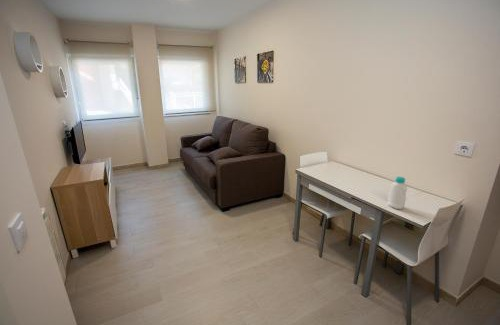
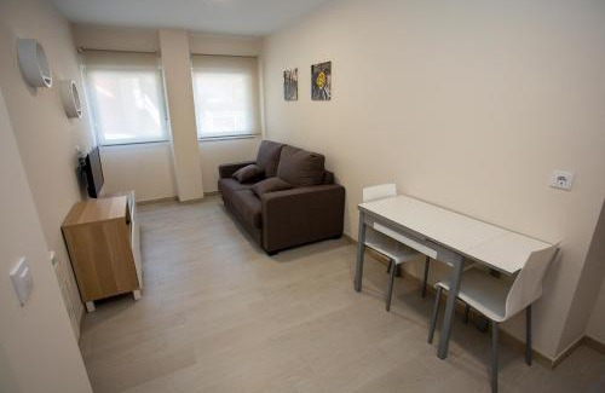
- bottle (398, 192)
